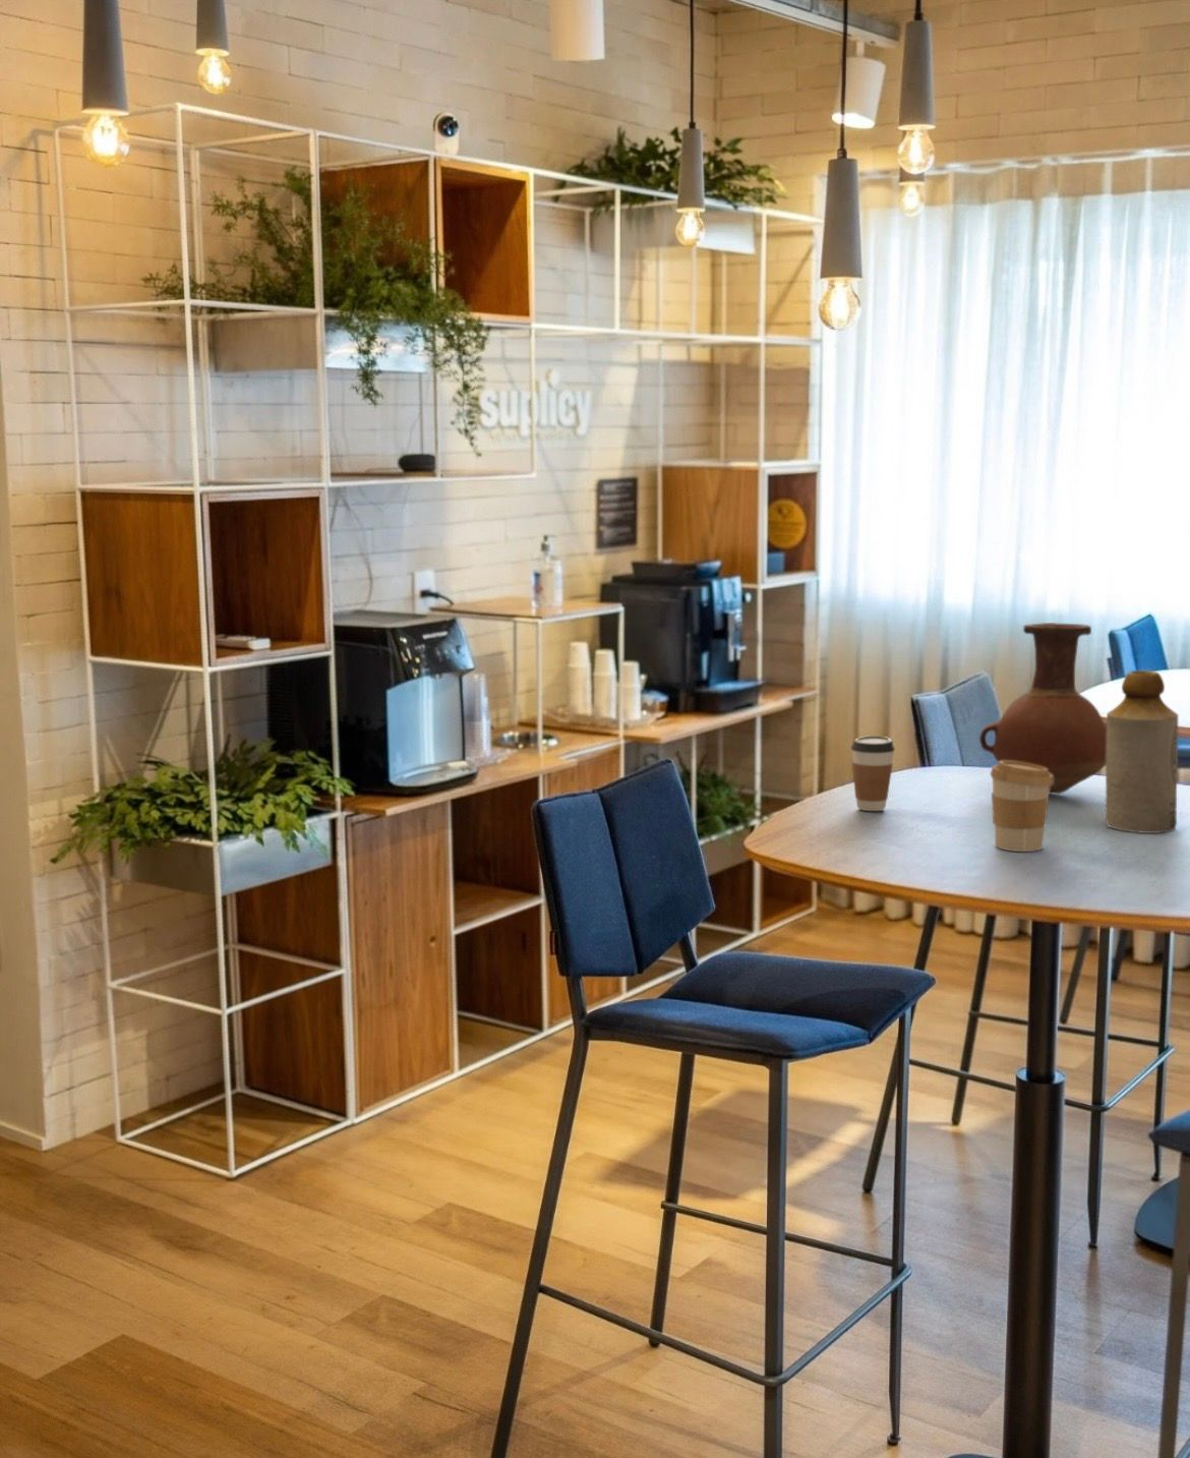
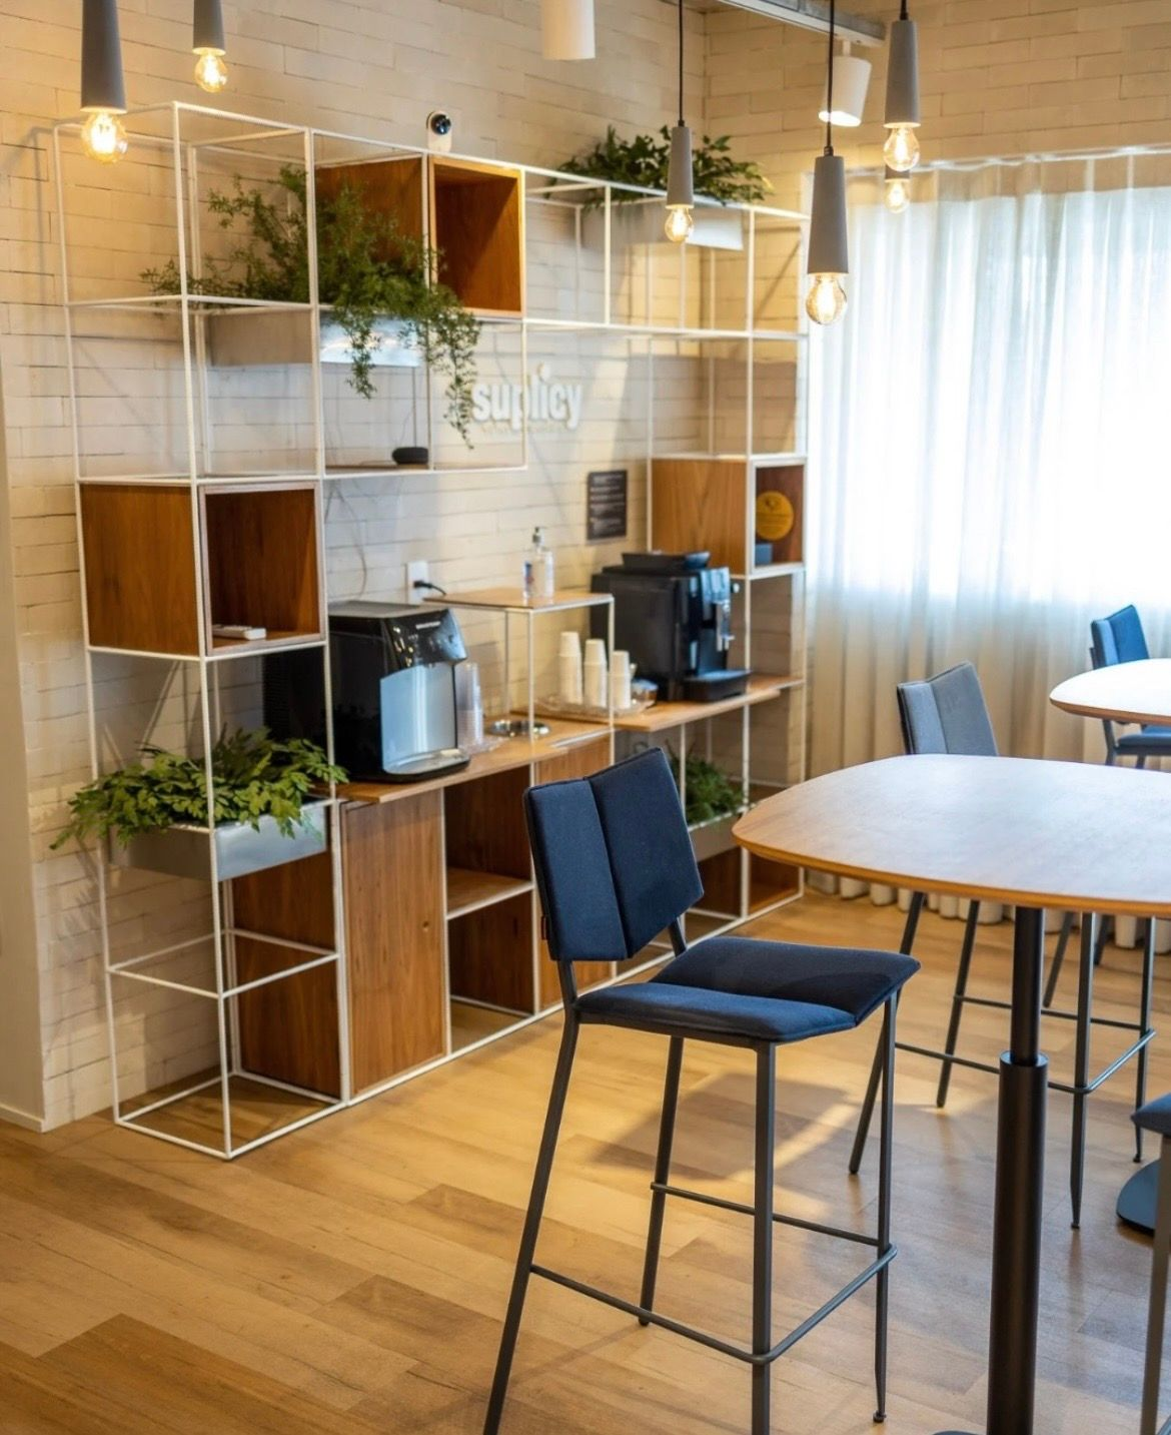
- coffee cup (1021, 804)
- bottle (1143, 748)
- coffee cup (872, 774)
- vase (1053, 710)
